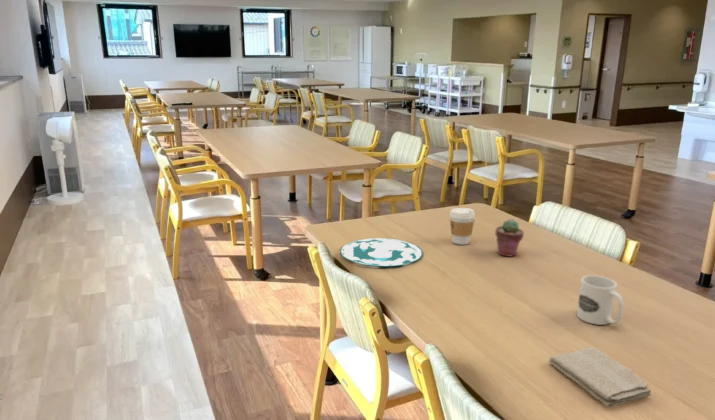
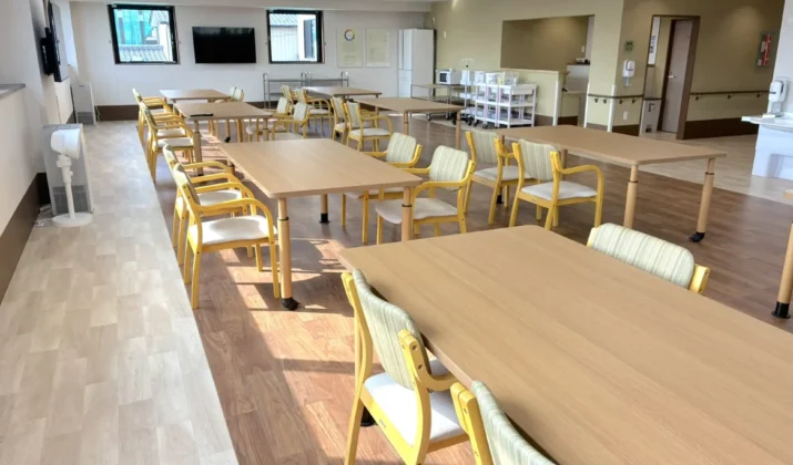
- coffee cup (461, 225)
- potted succulent (509, 236)
- washcloth (598, 373)
- mug (602, 302)
- plate (381, 247)
